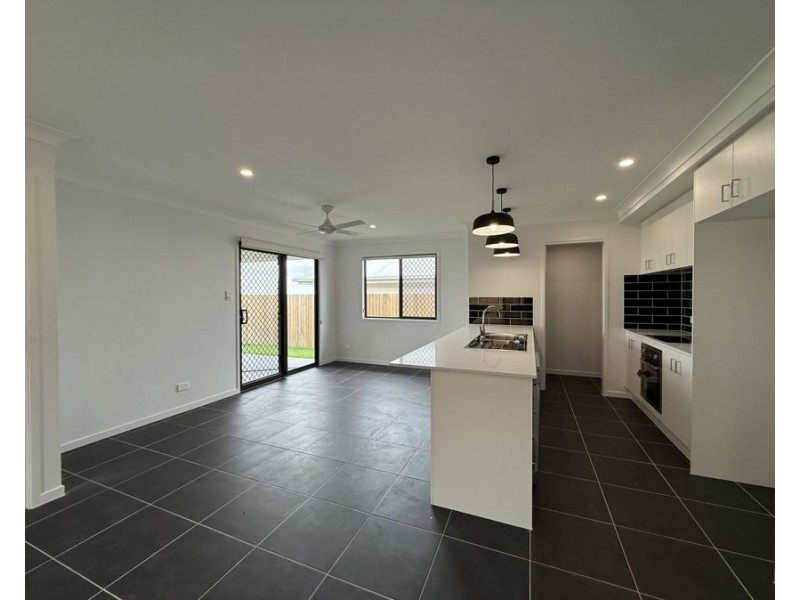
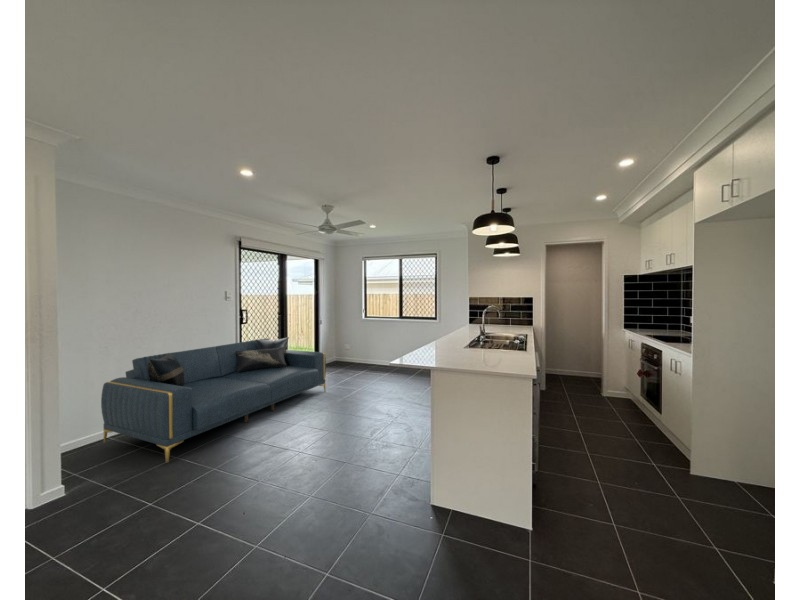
+ sofa (235, 378)
